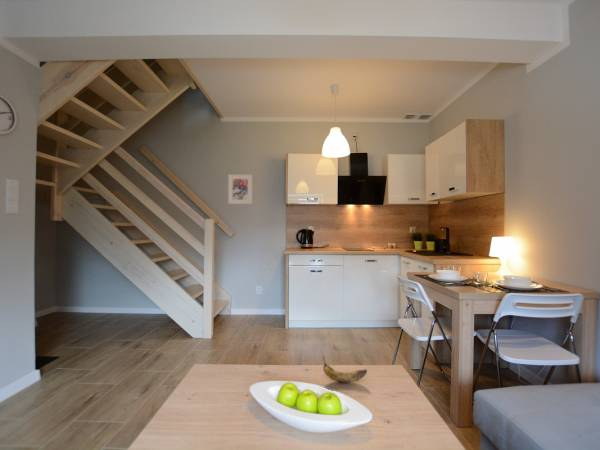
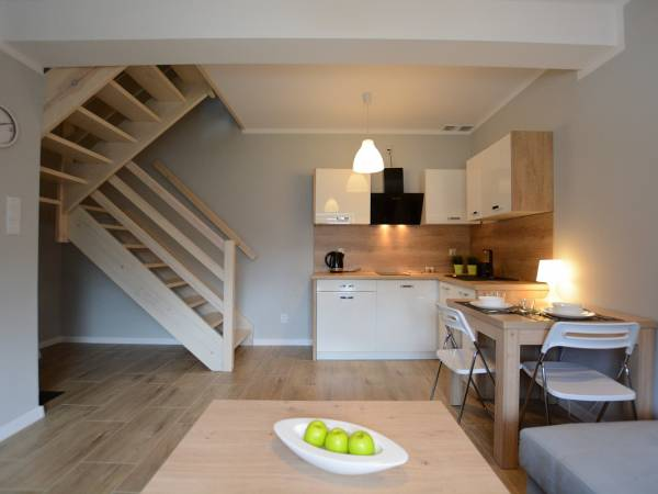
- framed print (240, 189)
- banana (344, 372)
